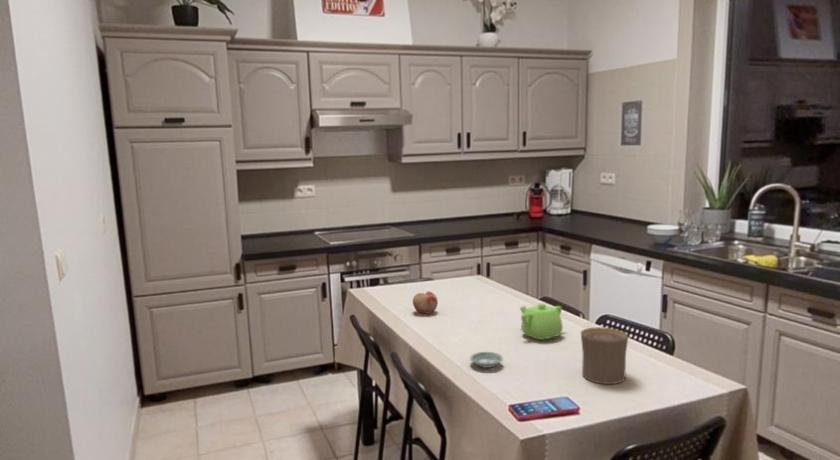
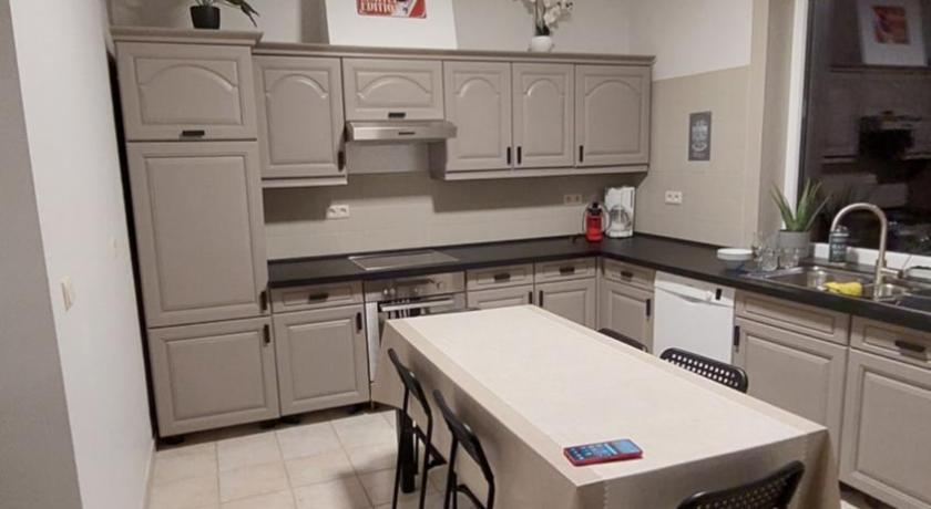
- saucer (486, 360)
- fruit (425, 302)
- teapot (537, 318)
- cup (603, 355)
